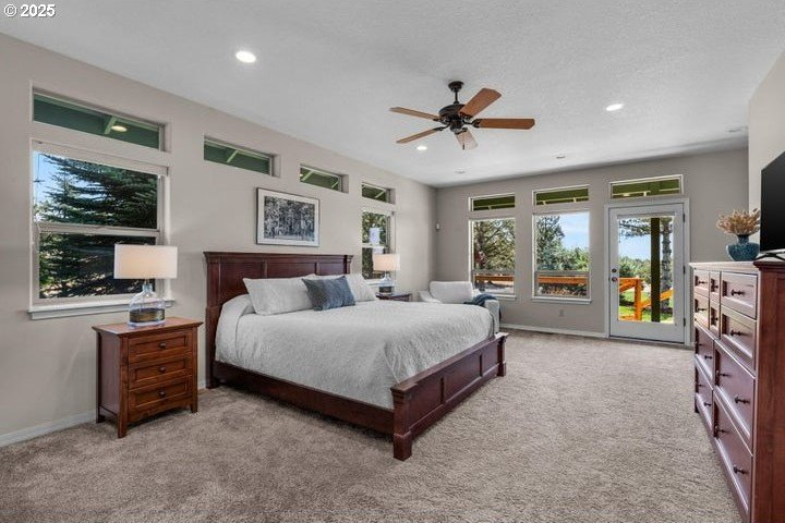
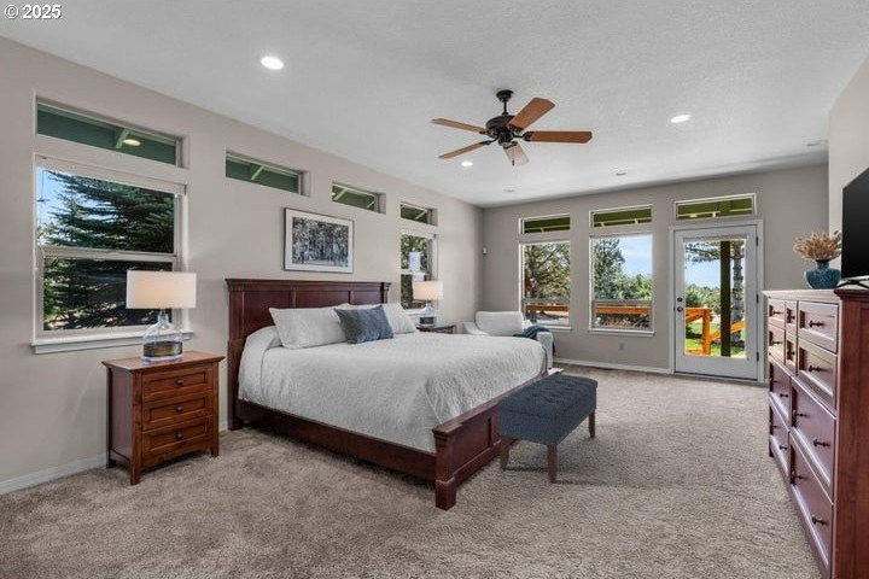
+ bench (552, 417)
